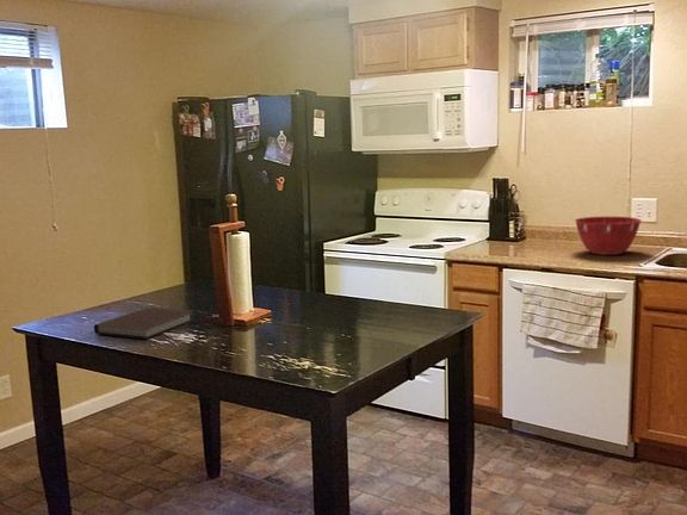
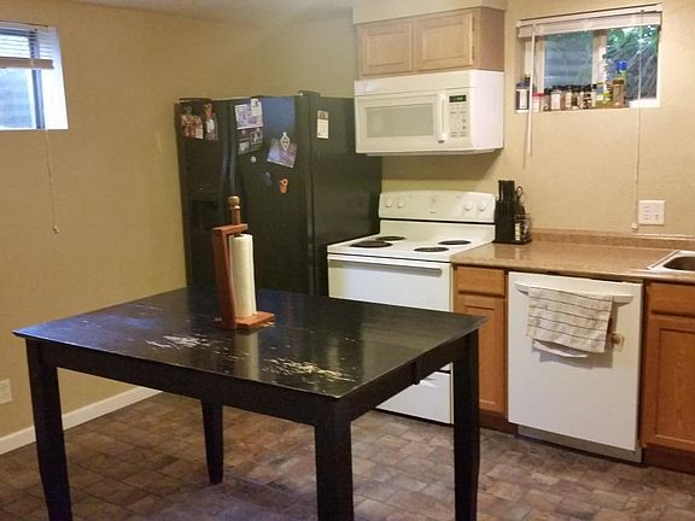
- notebook (146, 322)
- mixing bowl (606, 236)
